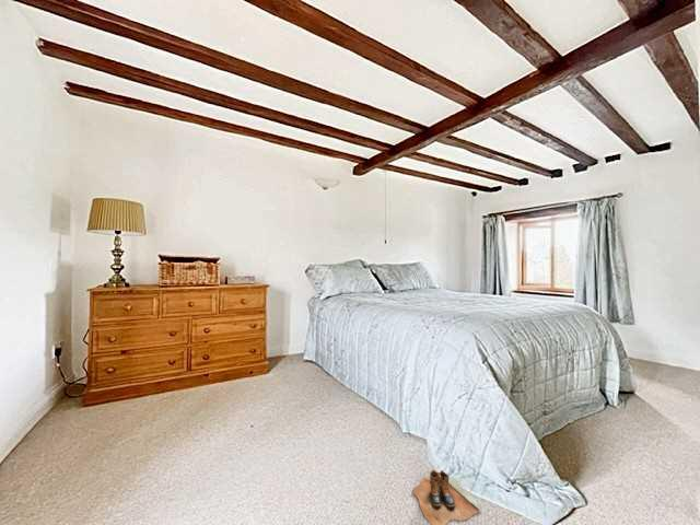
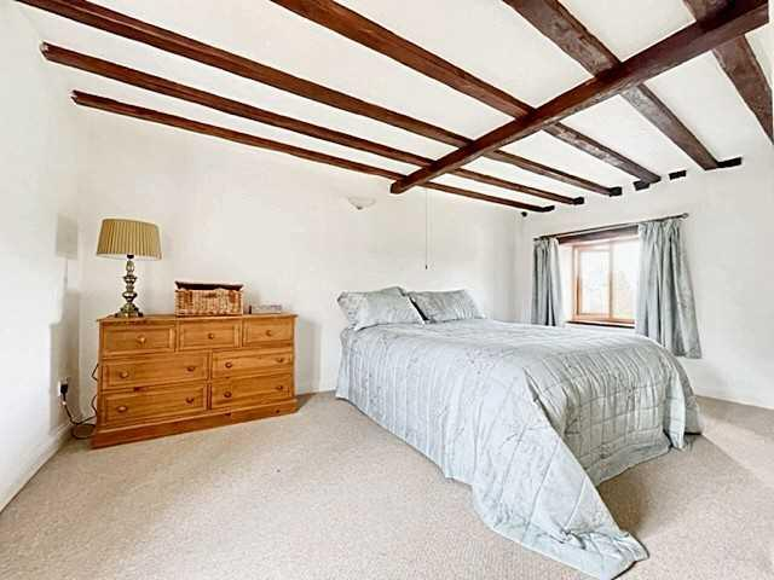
- boots (443, 489)
